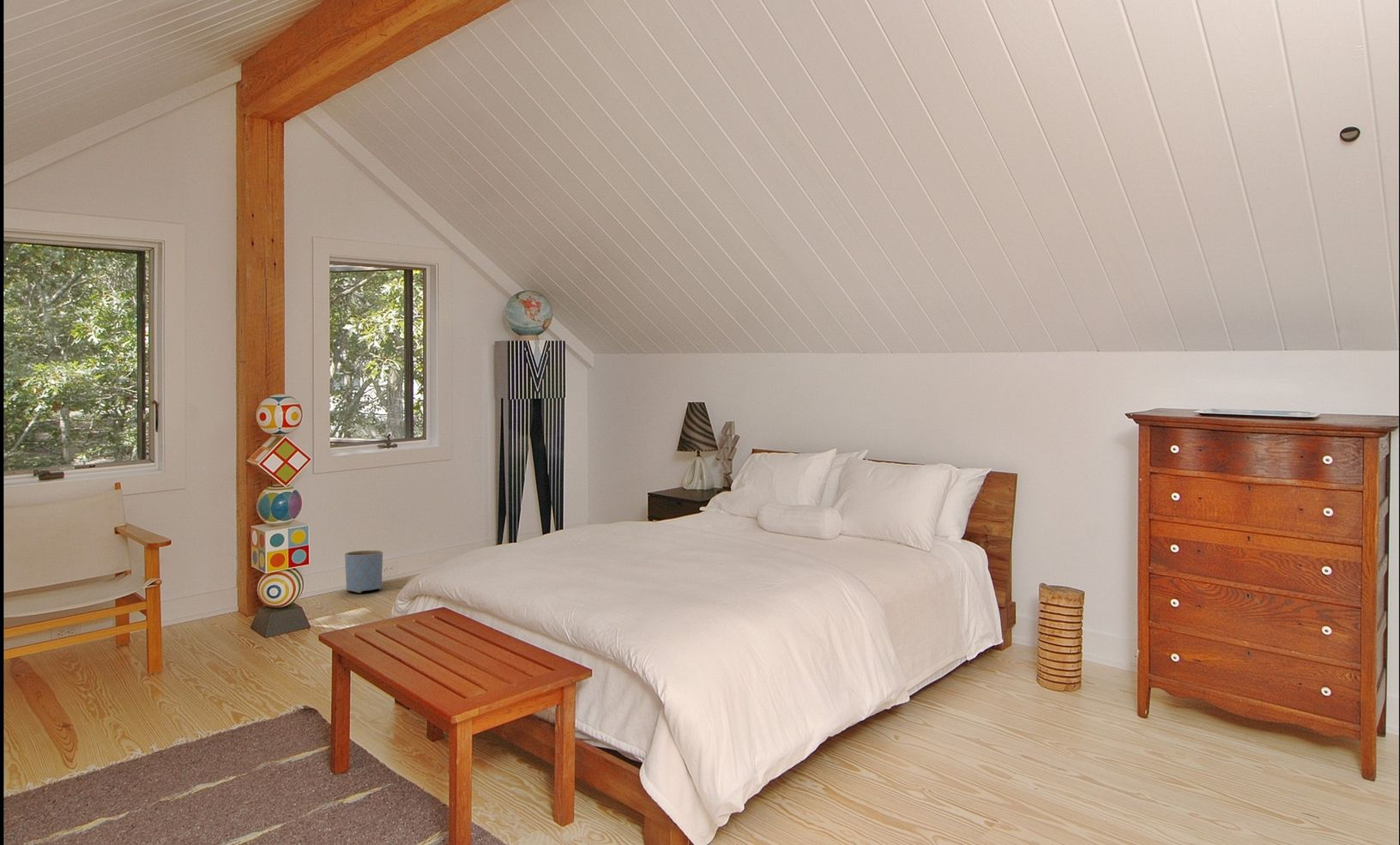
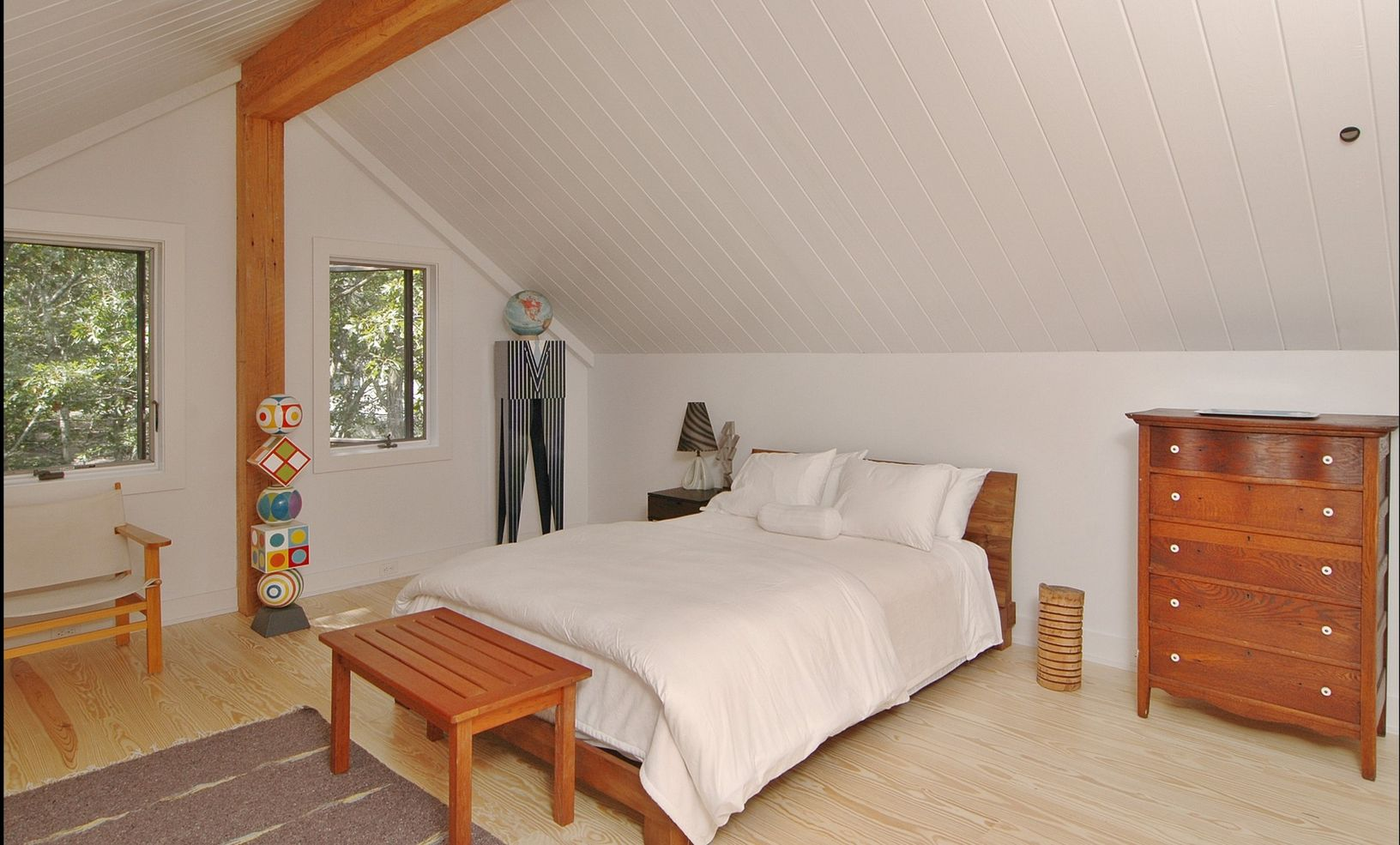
- planter (364, 571)
